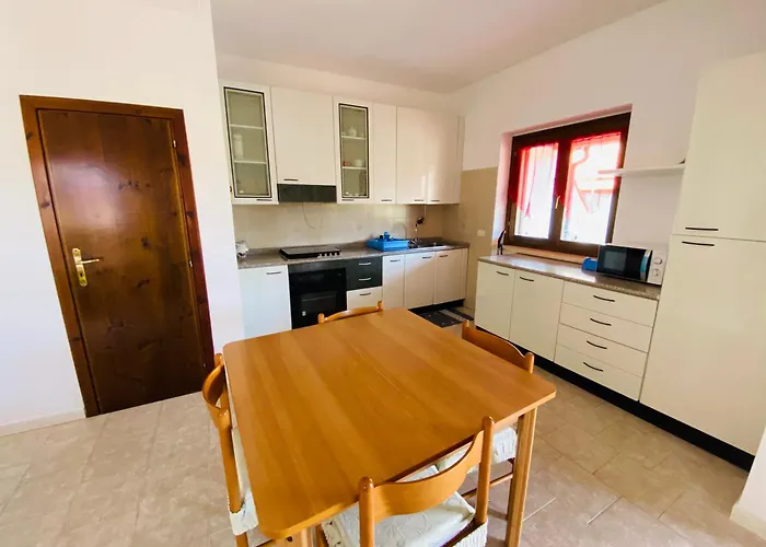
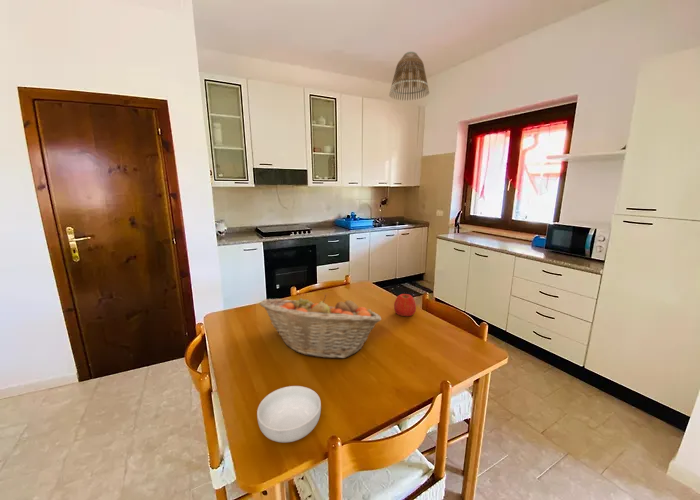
+ lamp shade (410, 74)
+ fruit basket (320, 318)
+ apple (404, 304)
+ cereal bowl (290, 416)
